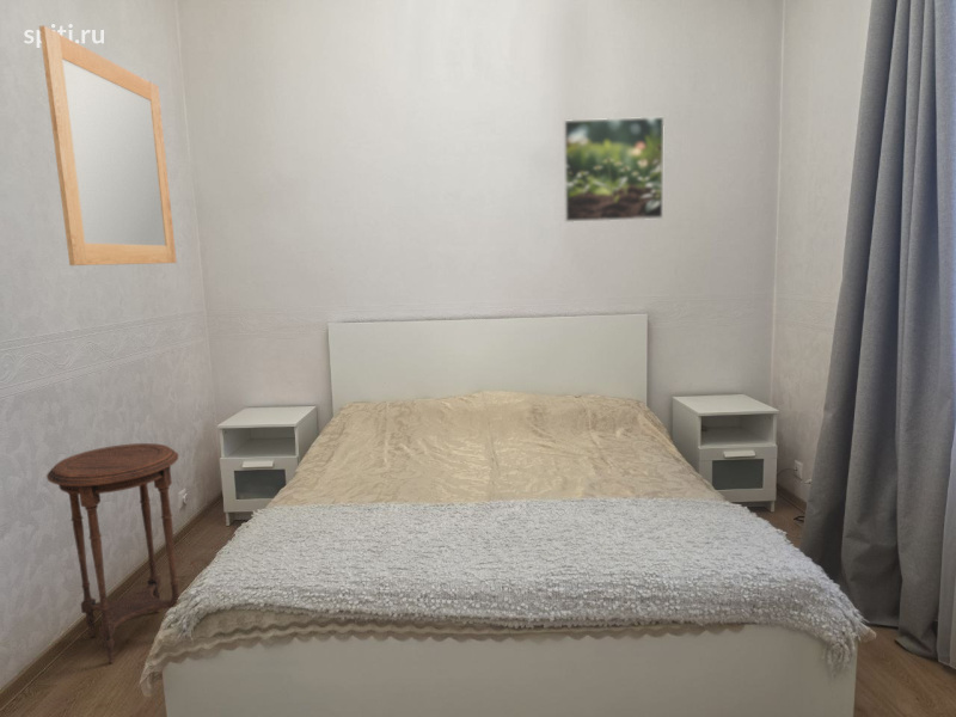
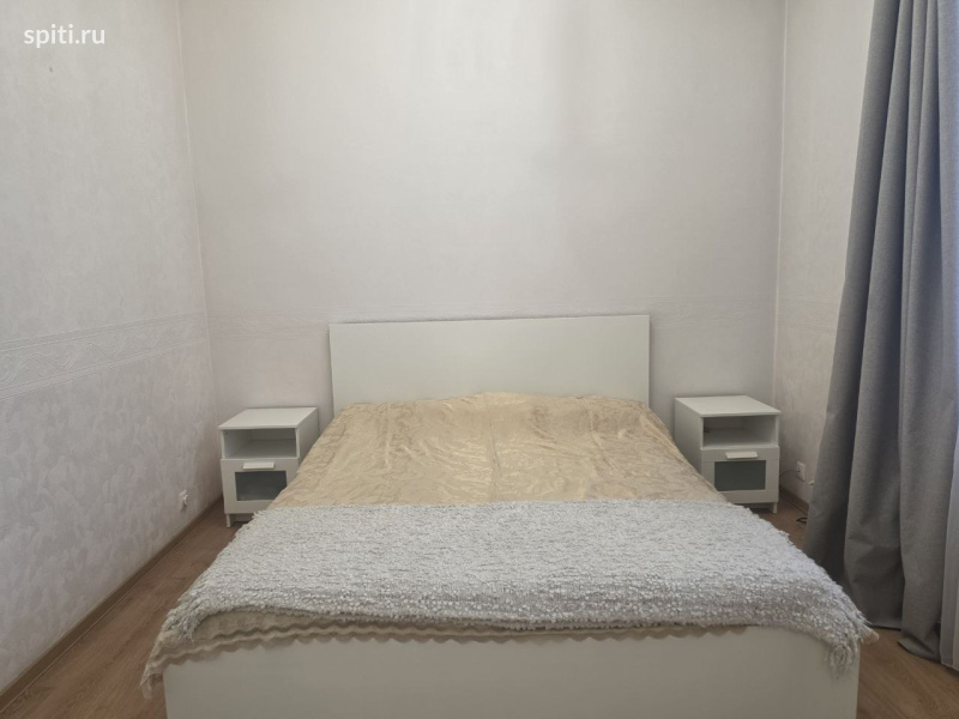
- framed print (613, 170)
- home mirror (118, 164)
- side table (147, 547)
